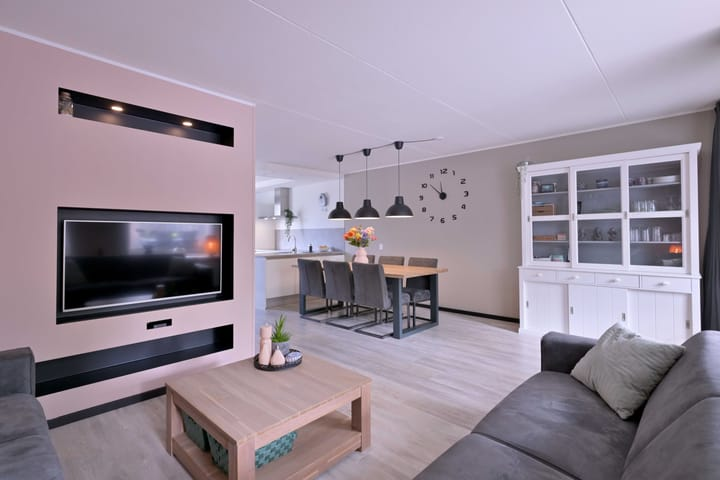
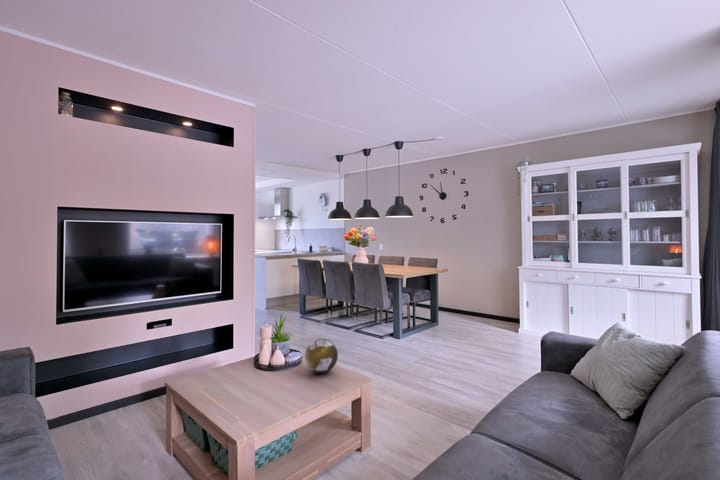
+ decorative orb (321, 355)
